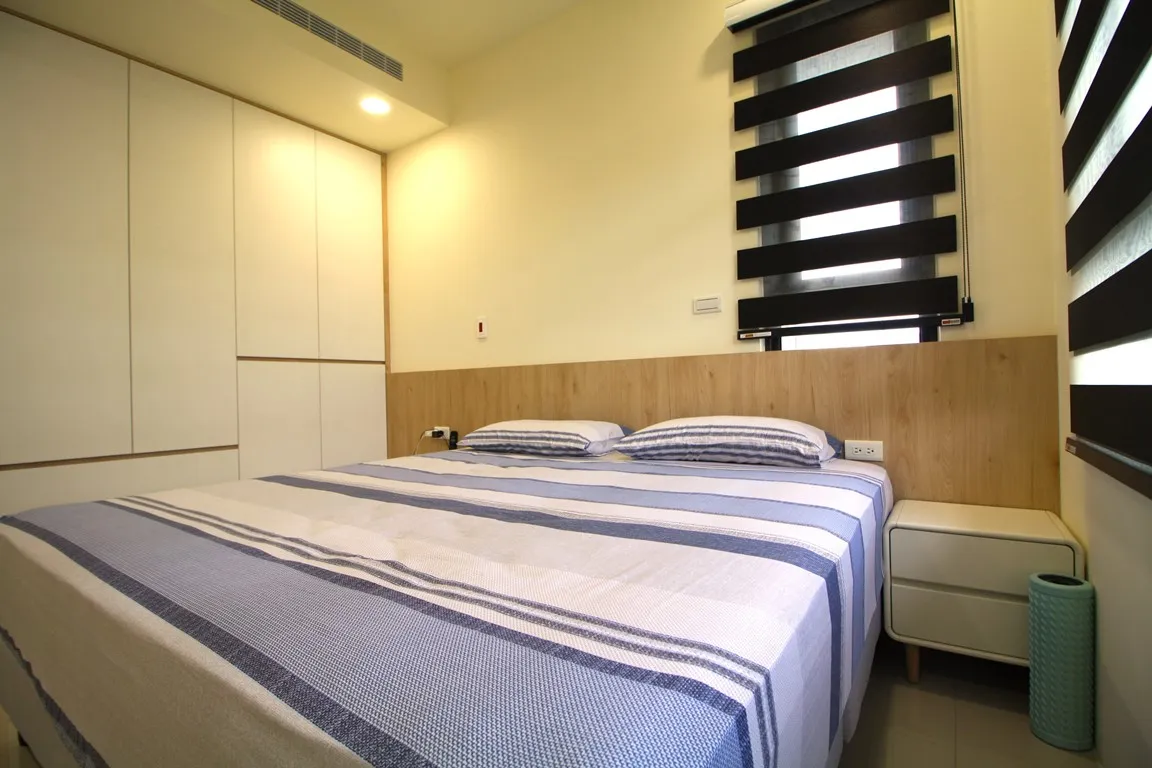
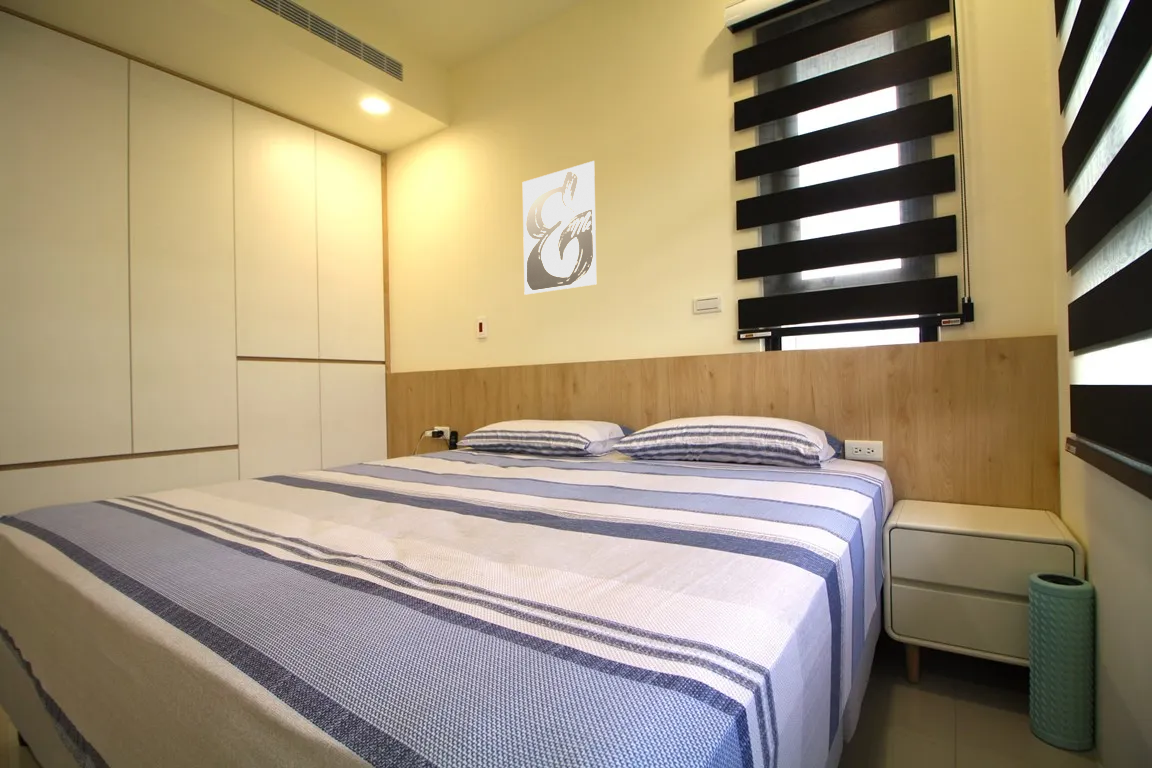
+ wall art (557, 230)
